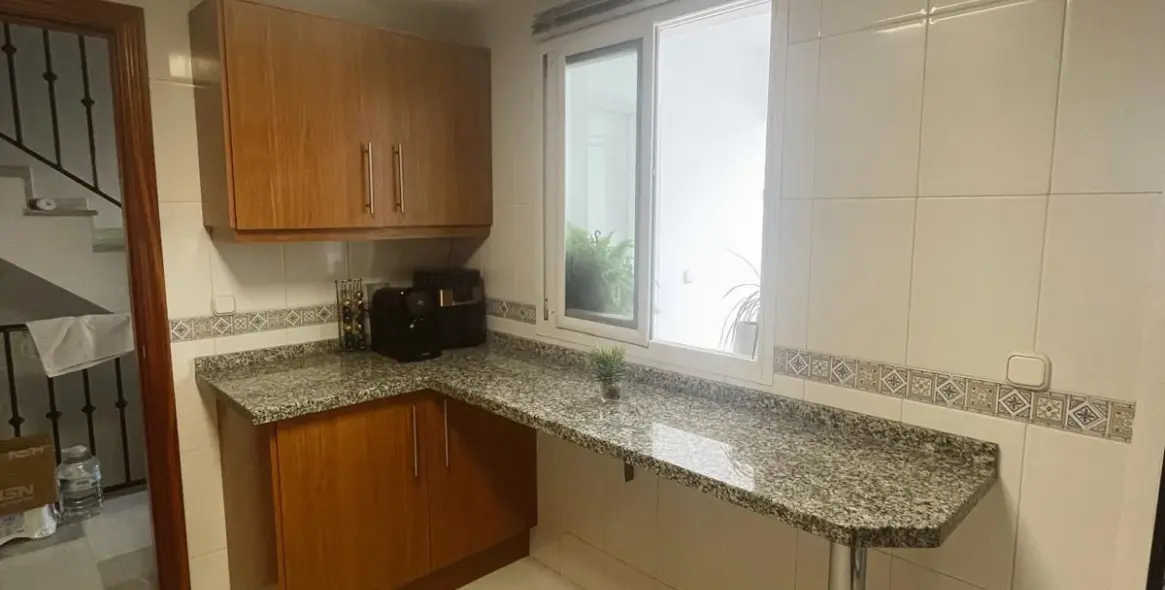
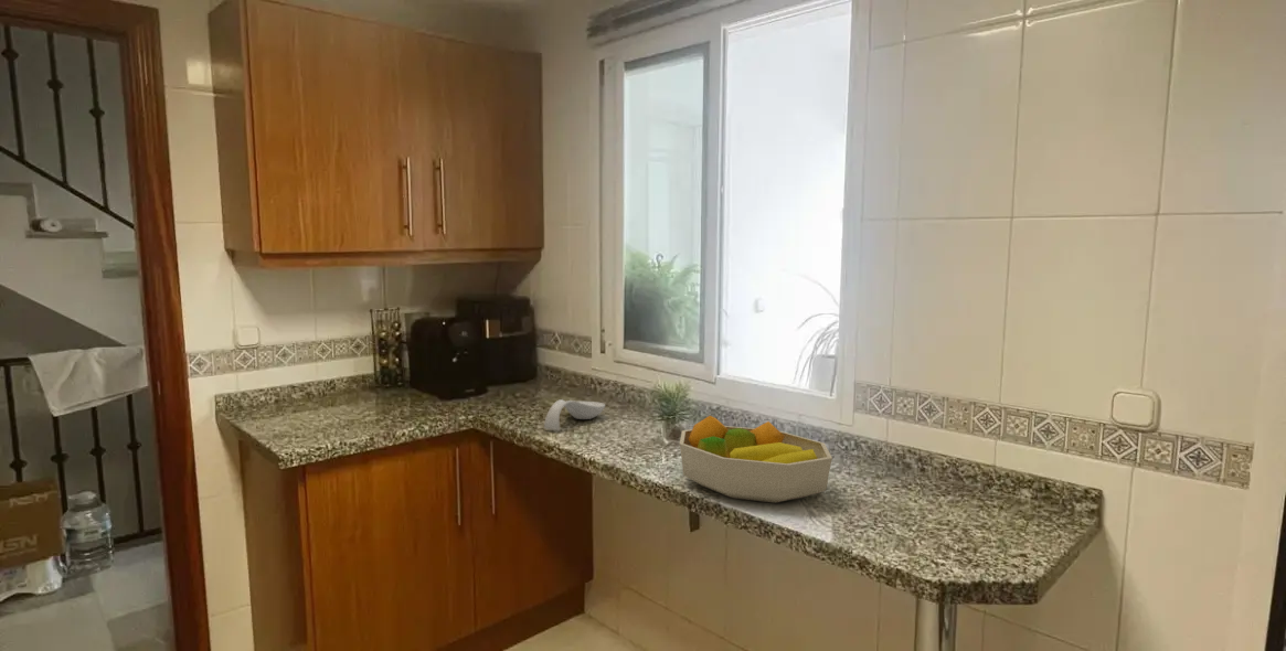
+ spoon rest (574, 408)
+ fruit bowl (752, 455)
